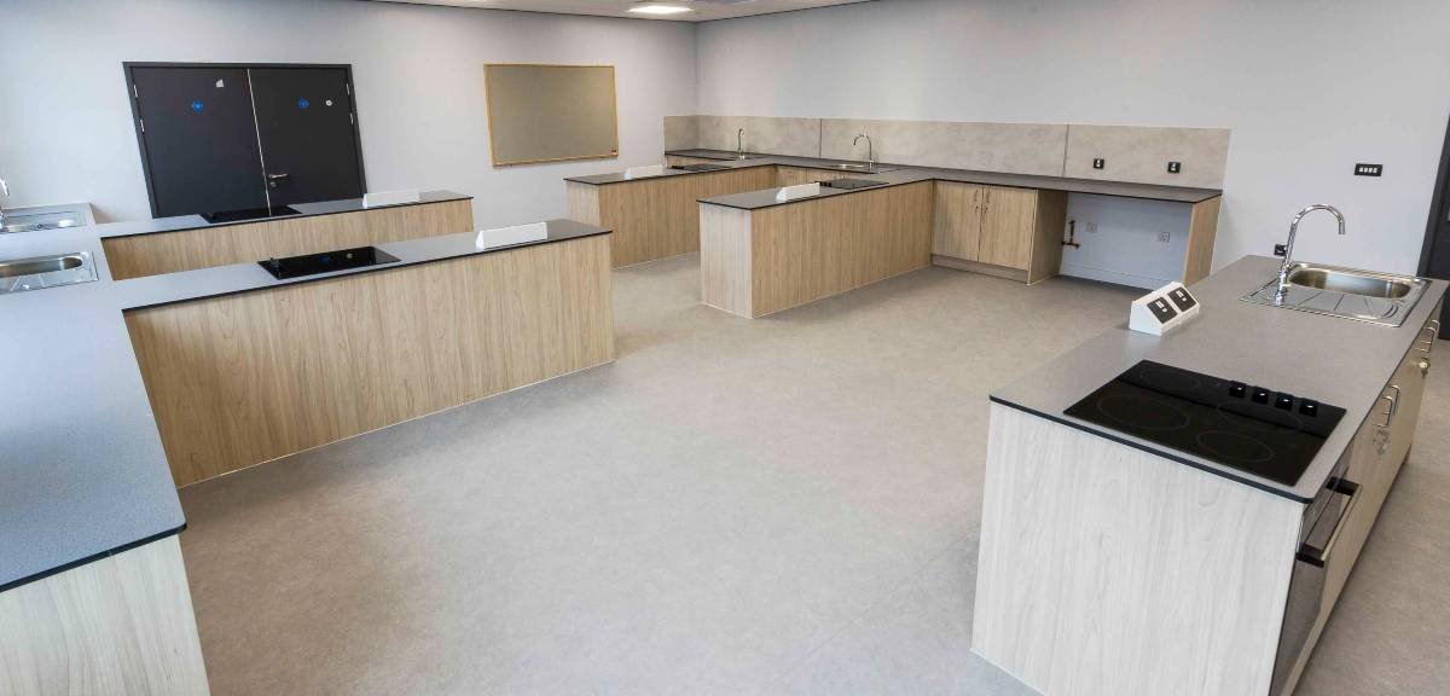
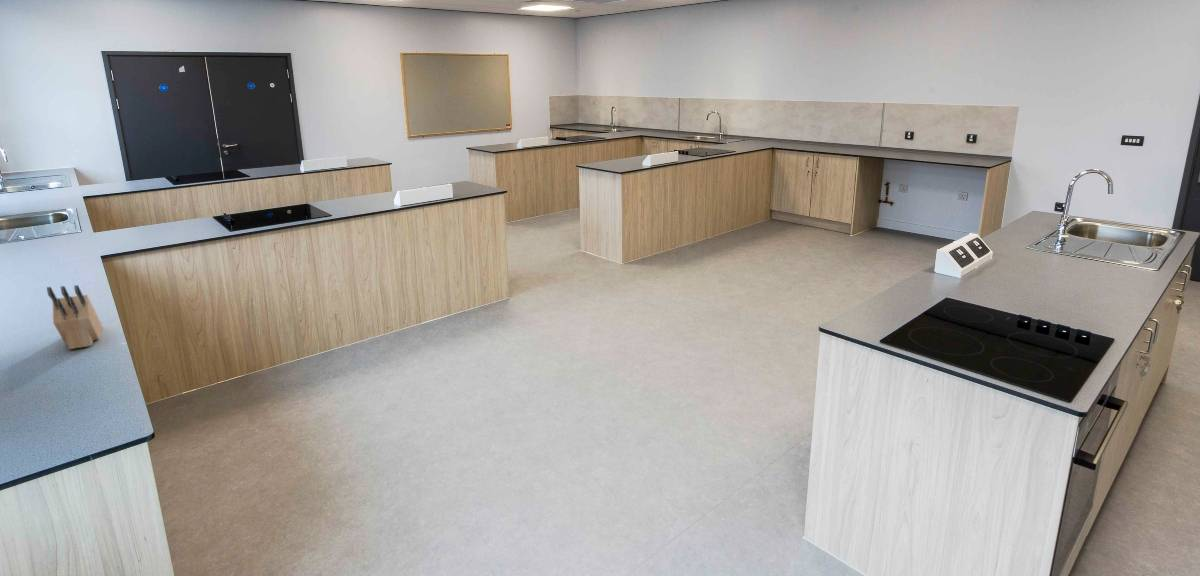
+ knife block (75, 310)
